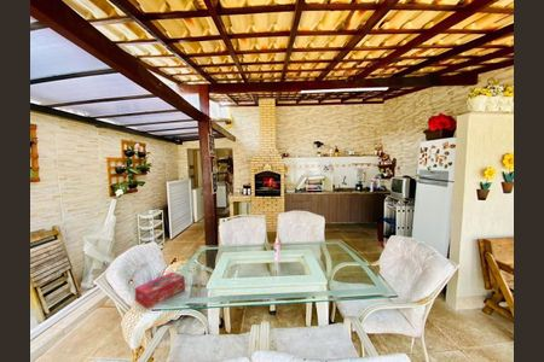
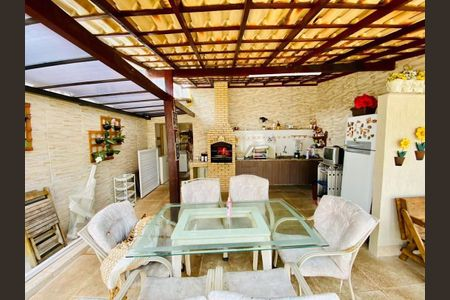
- tissue box (161, 288)
